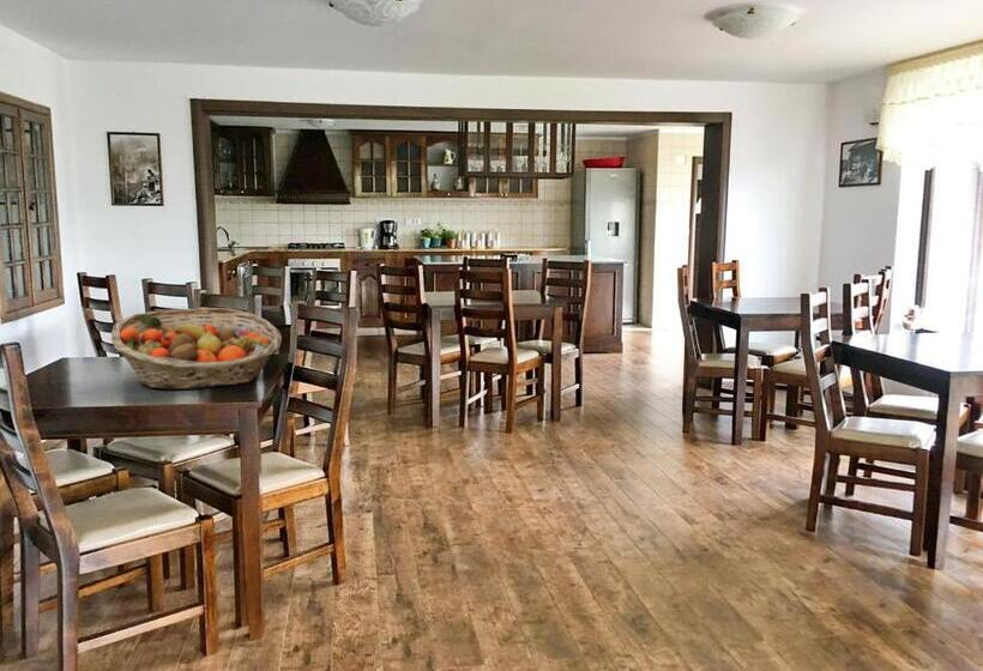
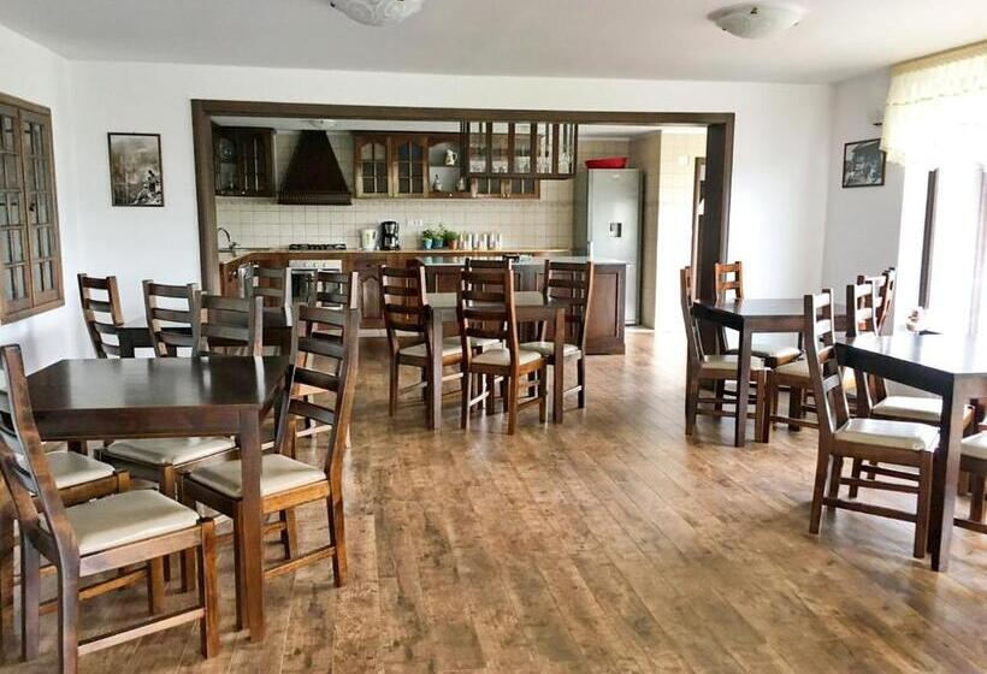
- fruit basket (199, 346)
